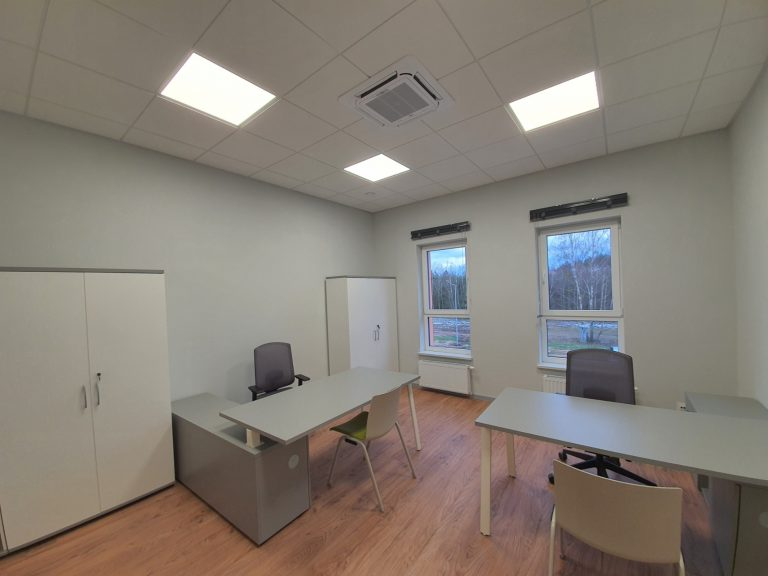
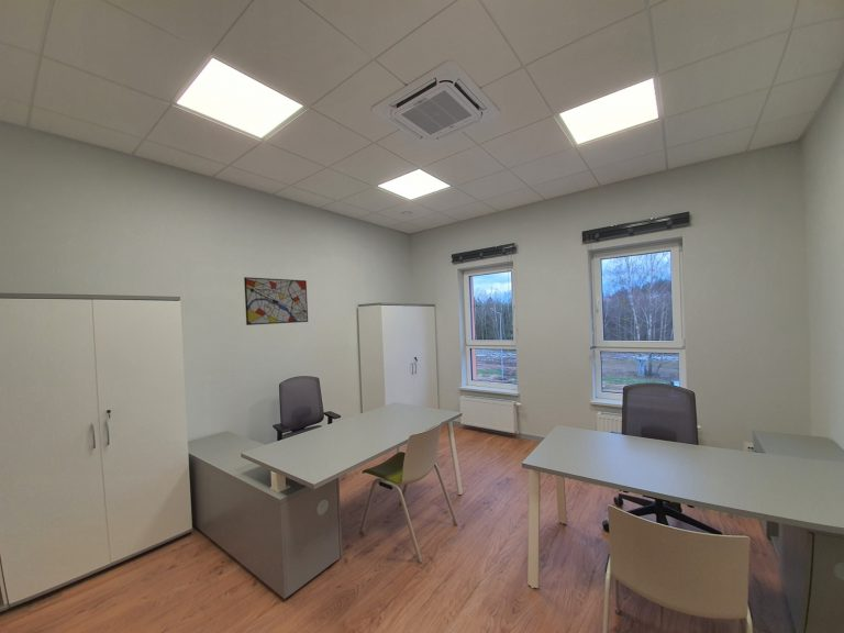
+ wall art (278, 301)
